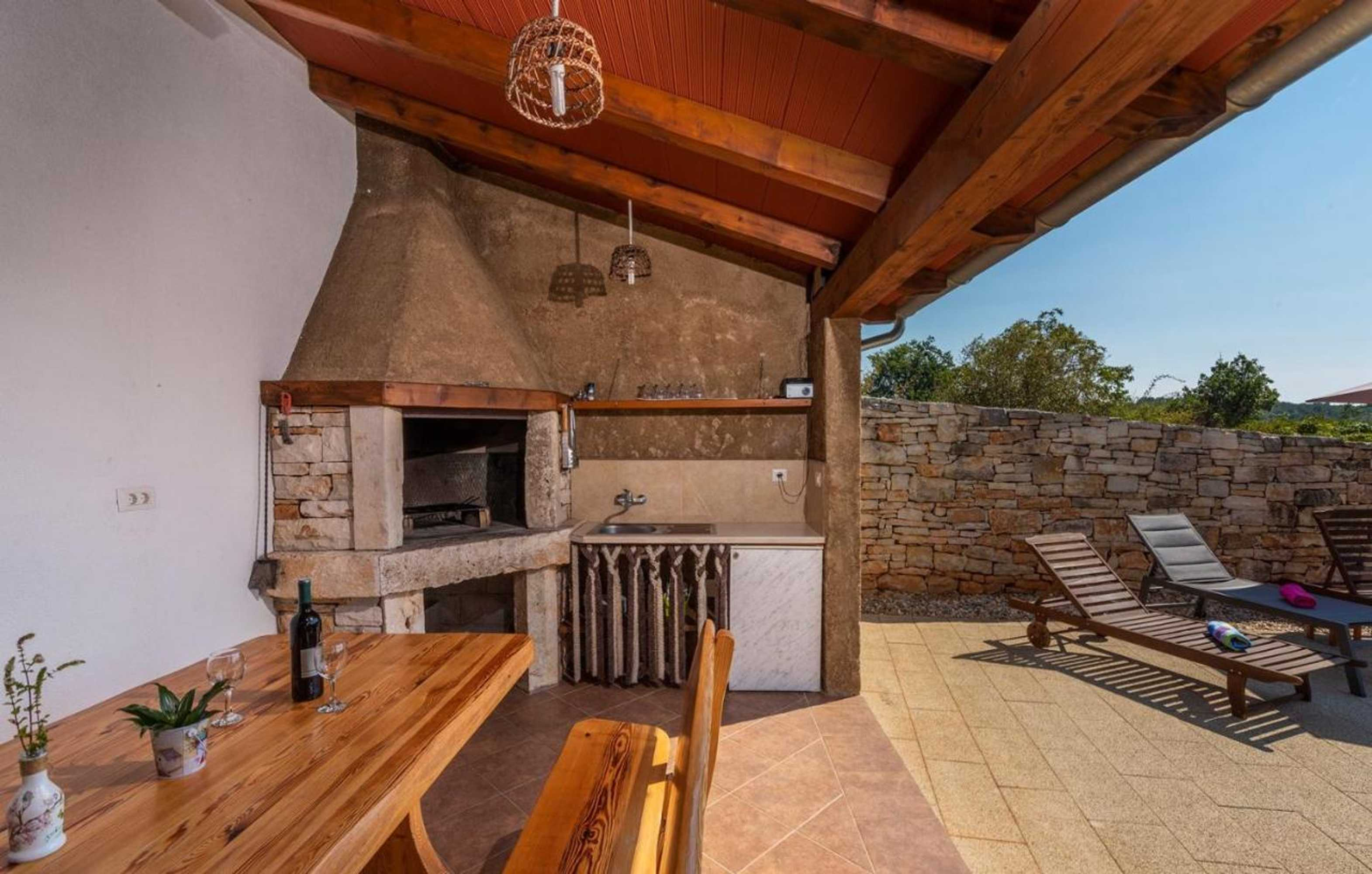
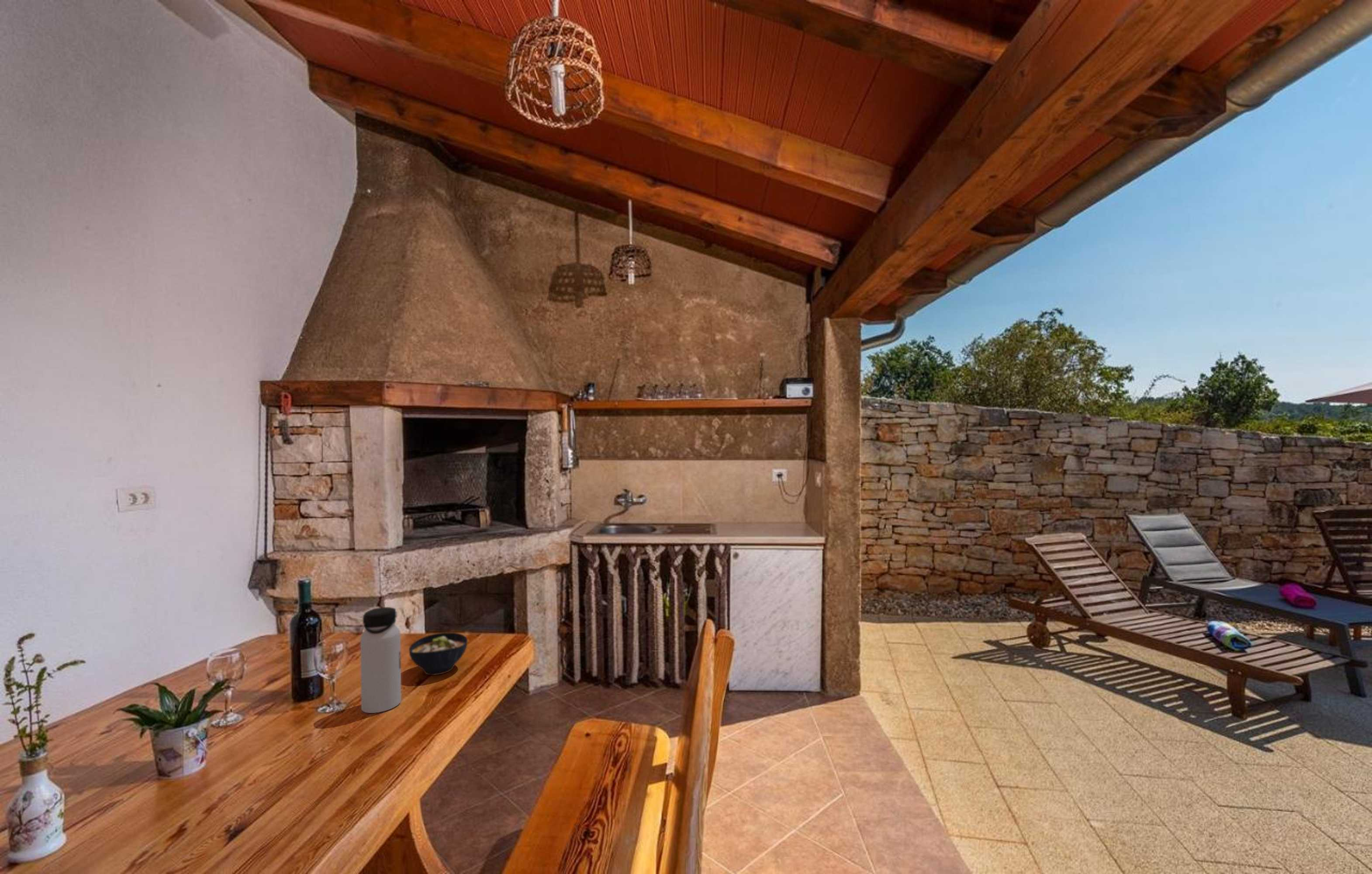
+ bowl (439, 654)
+ water bottle (380, 658)
